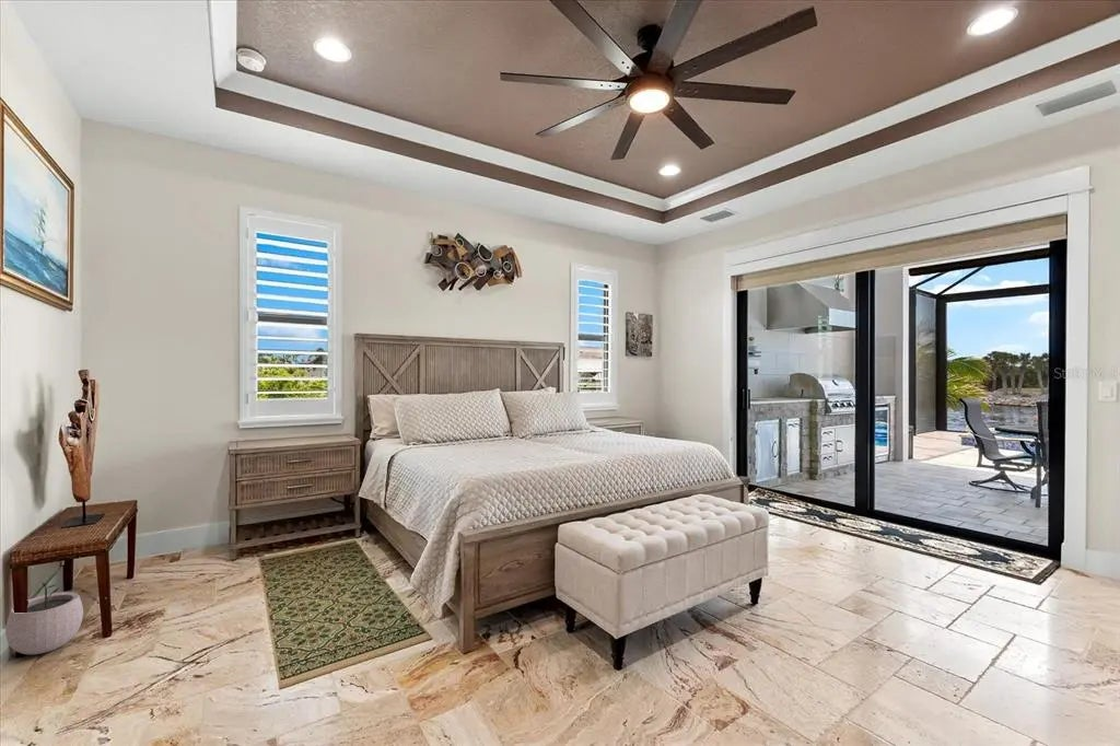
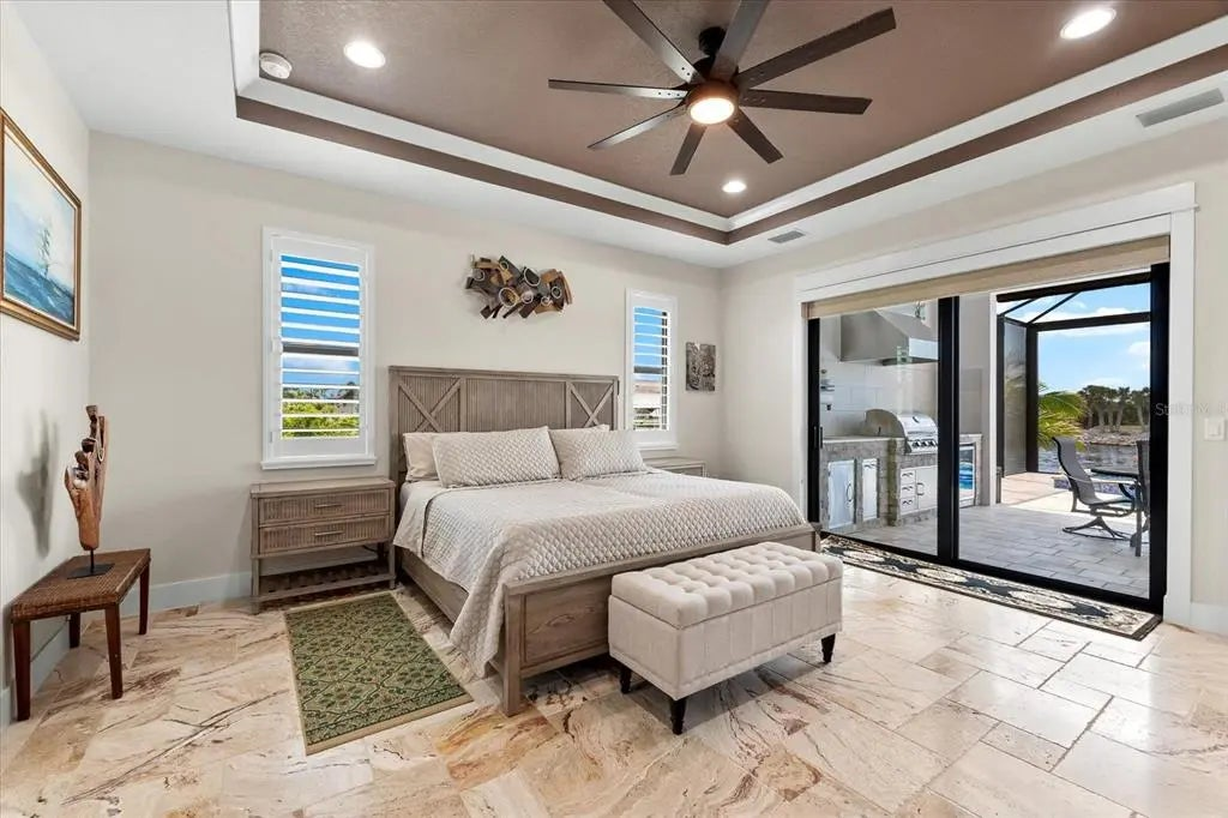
- plant pot (46, 615)
